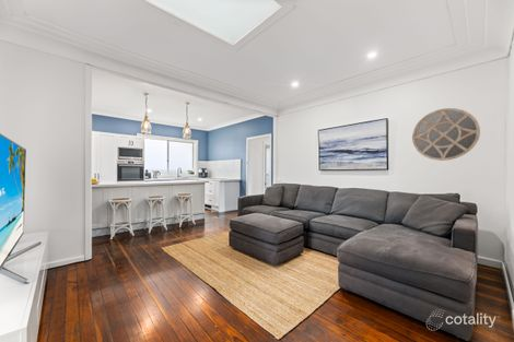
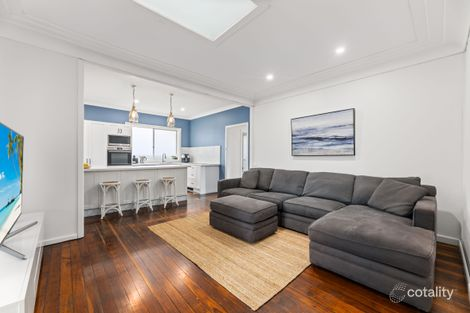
- home mirror (443, 134)
